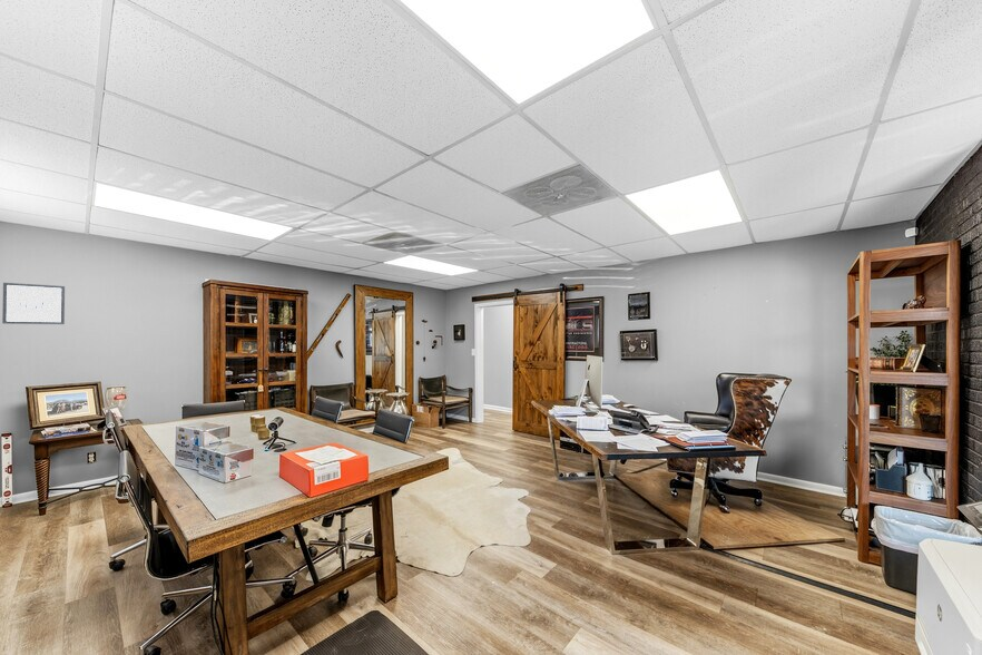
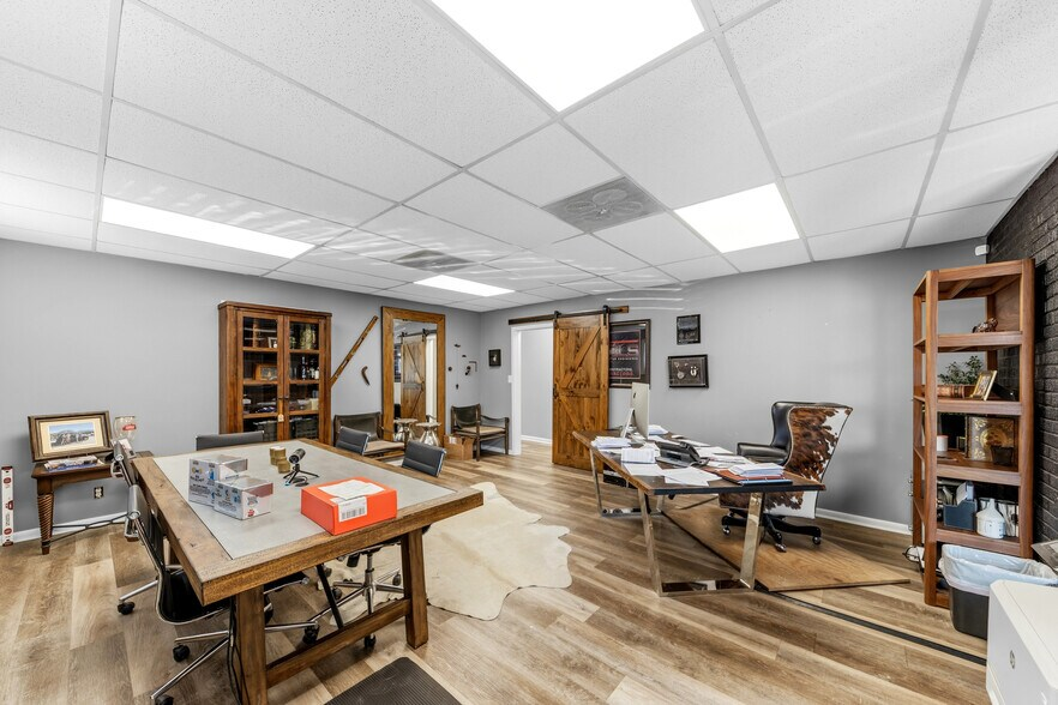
- wall art (35, 304)
